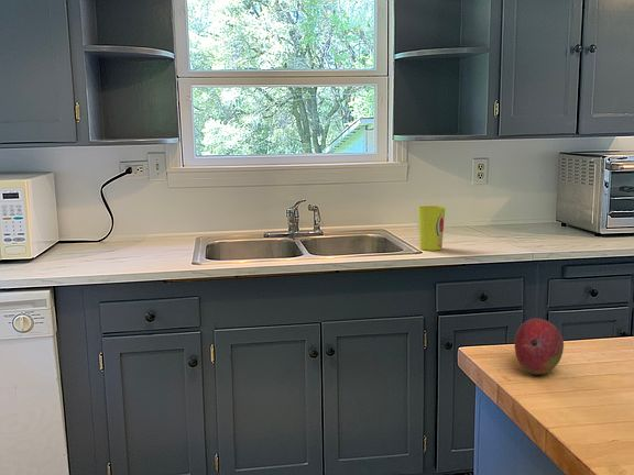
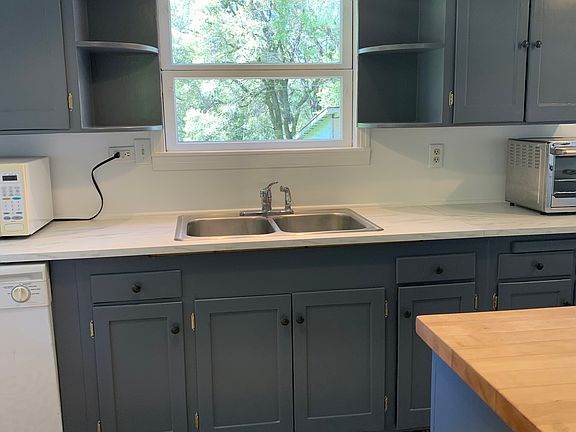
- cup (430, 228)
- fruit (538, 344)
